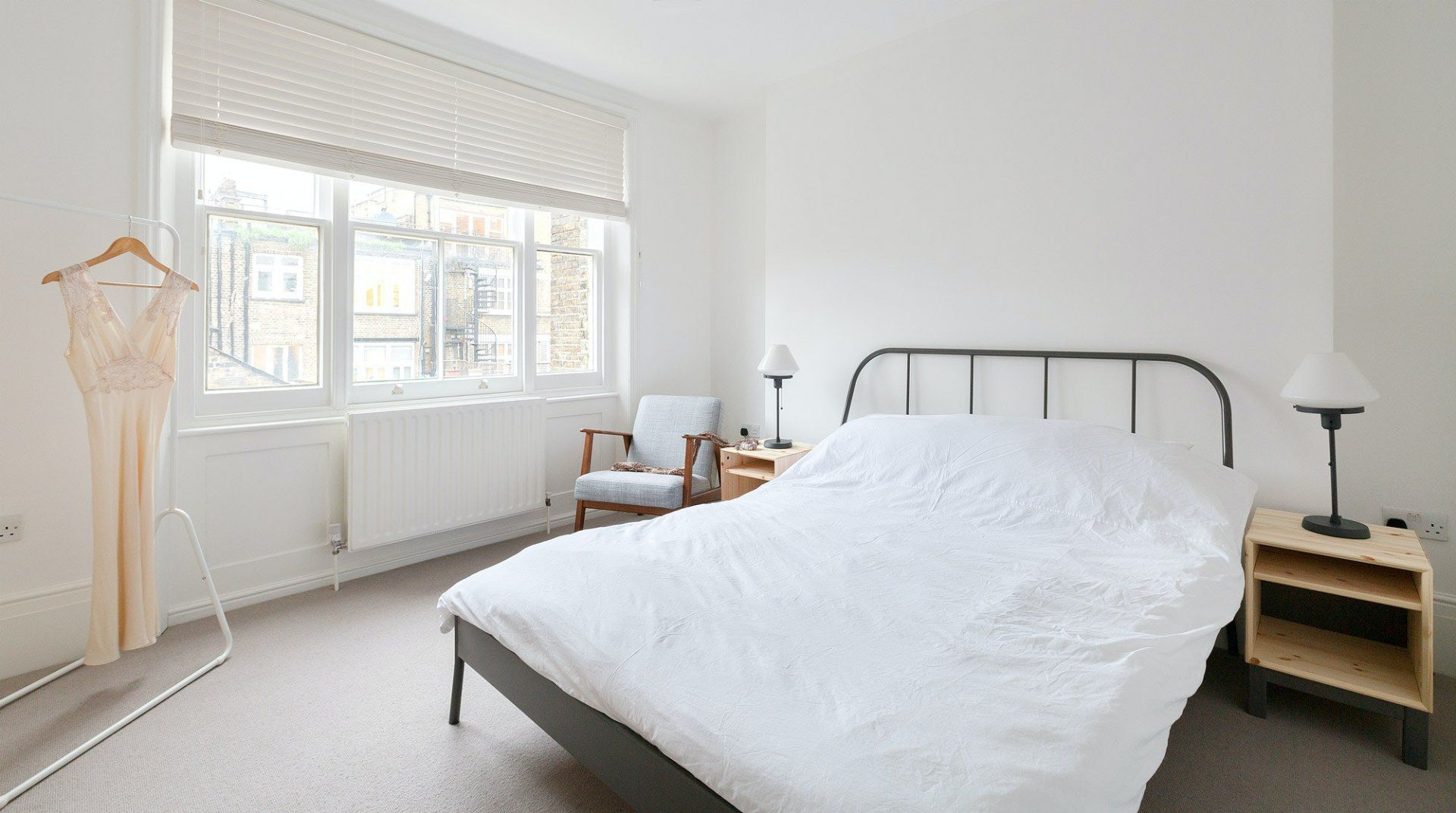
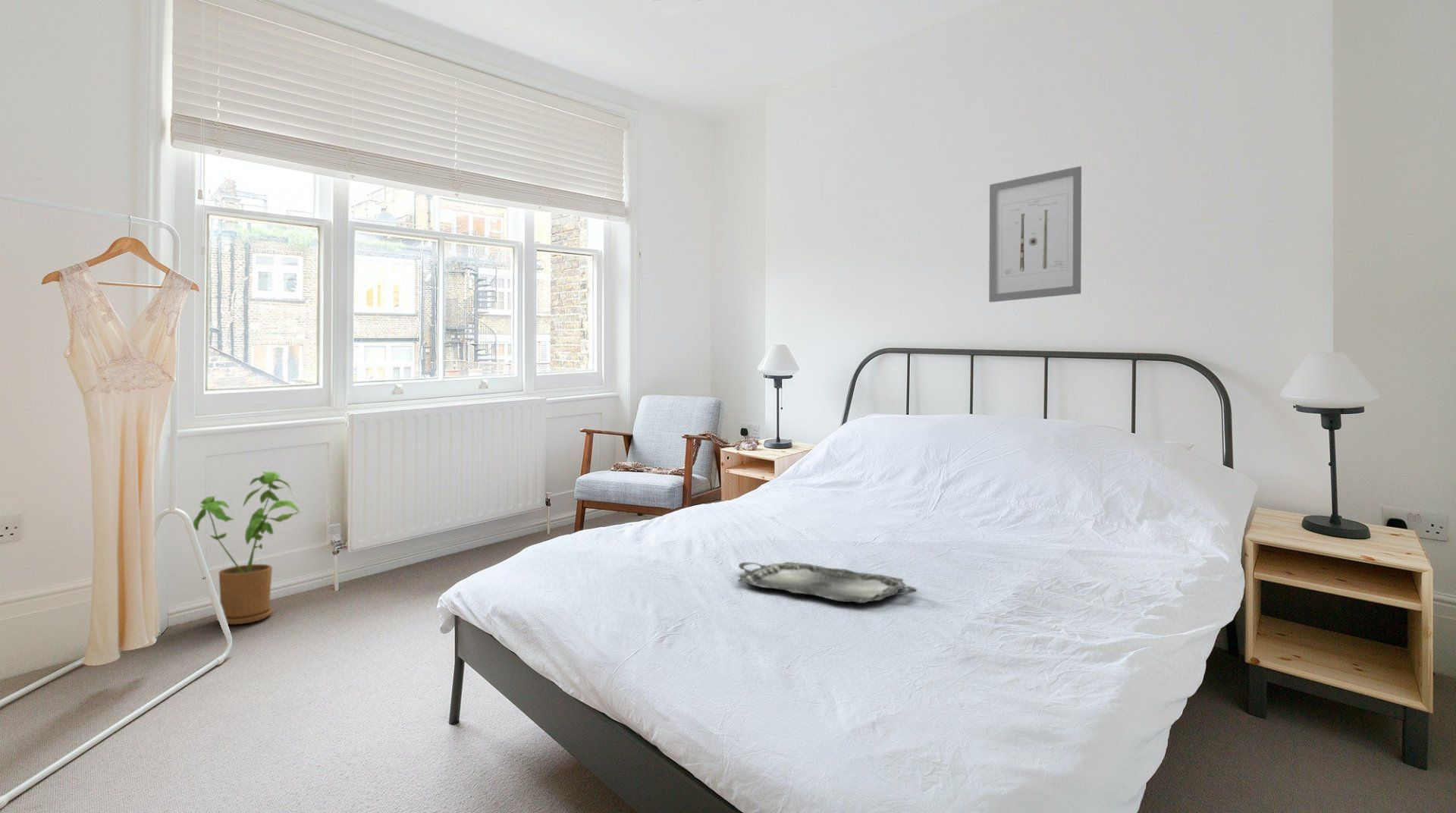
+ wall art (1033, 237)
+ serving tray (821, 580)
+ house plant (253, 545)
